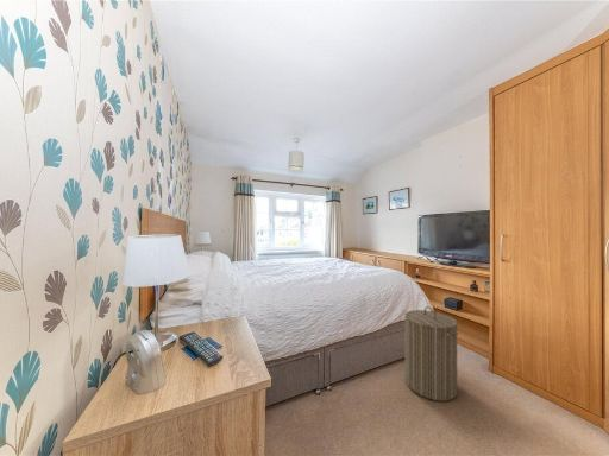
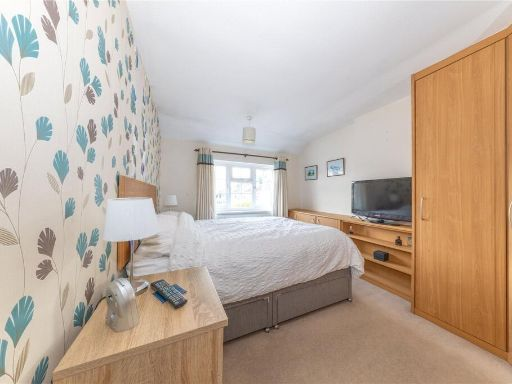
- laundry hamper (429, 346)
